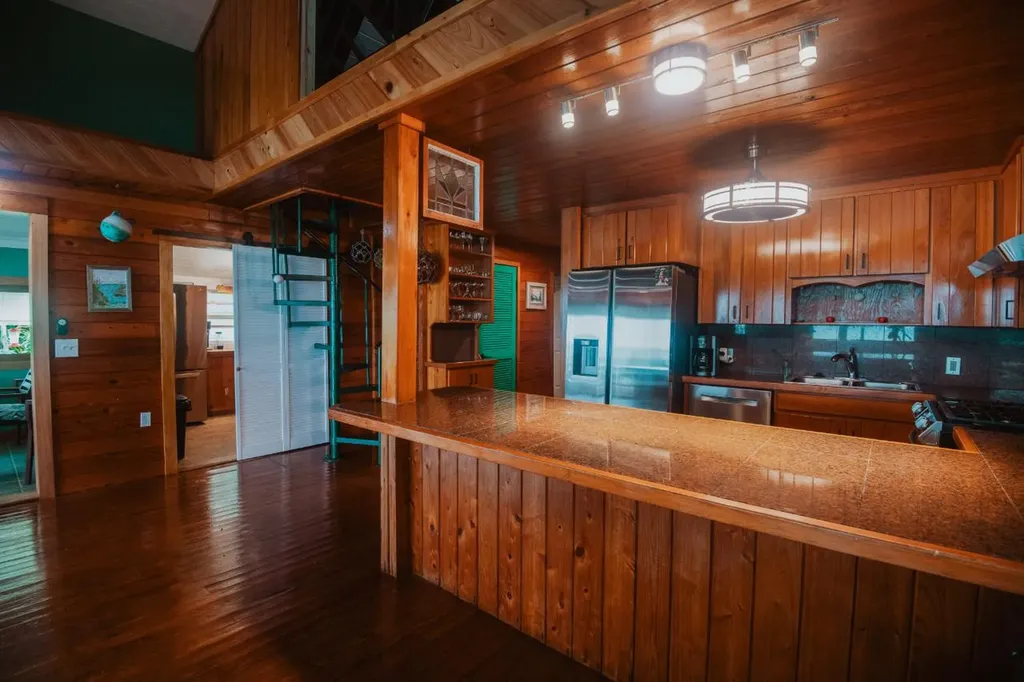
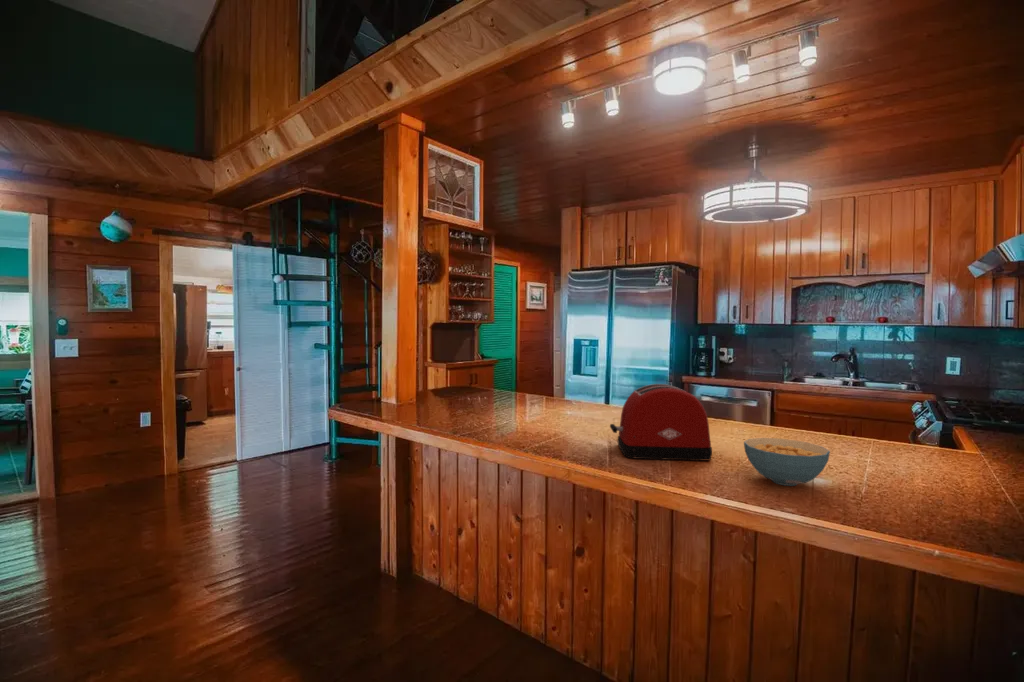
+ cereal bowl (784, 464)
+ toaster (662, 419)
